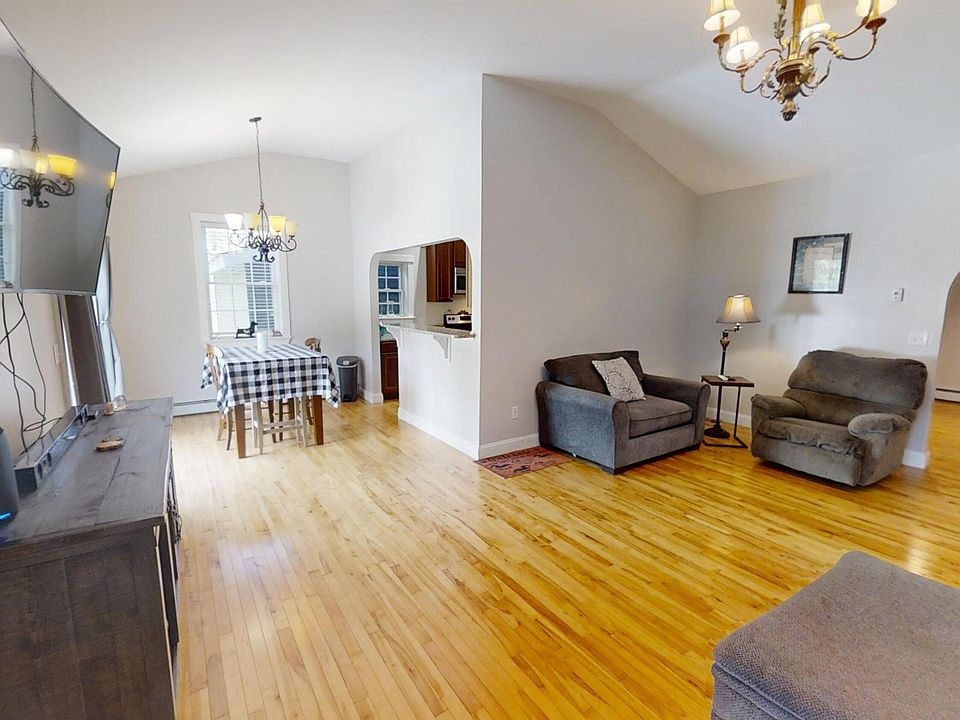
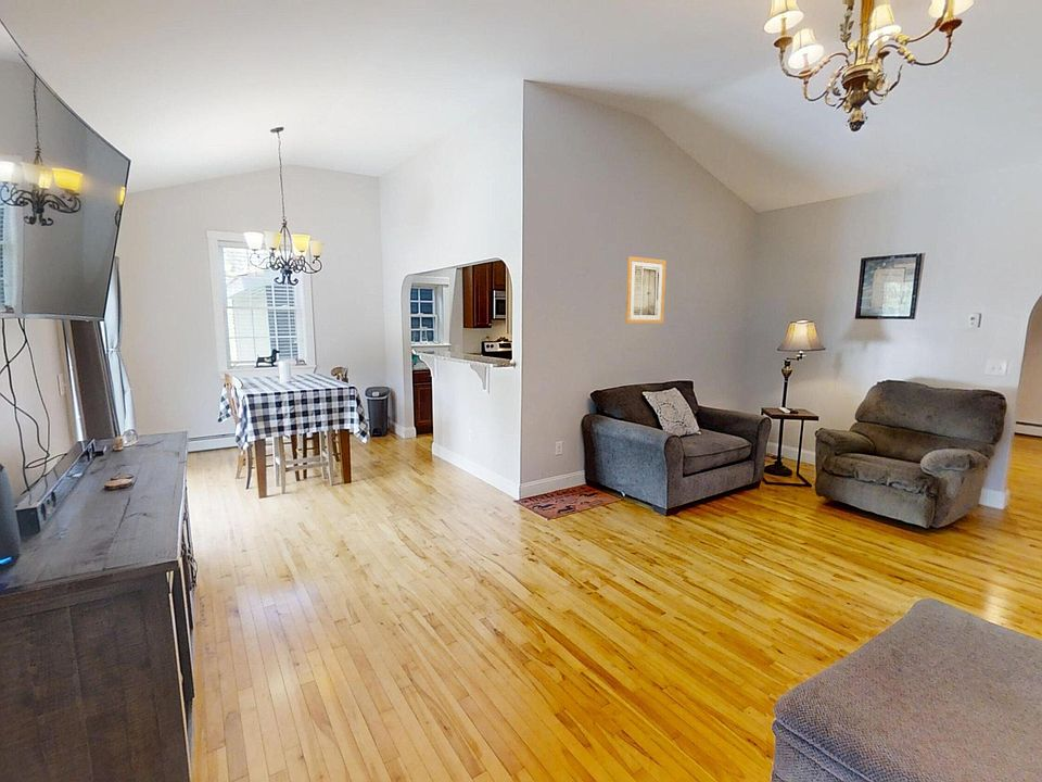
+ wall art (646, 291)
